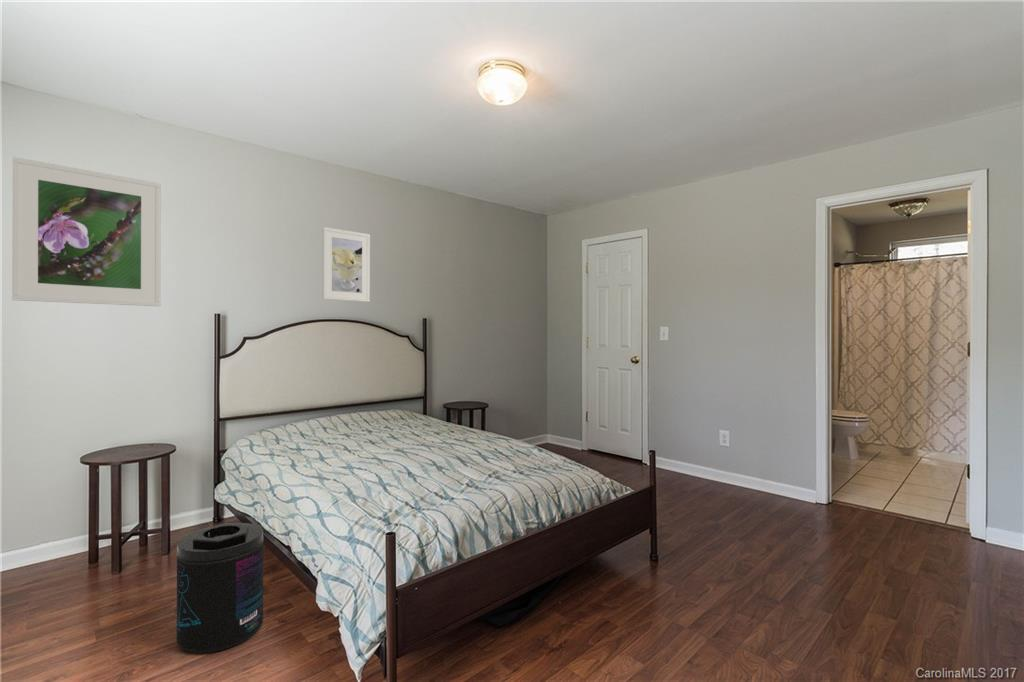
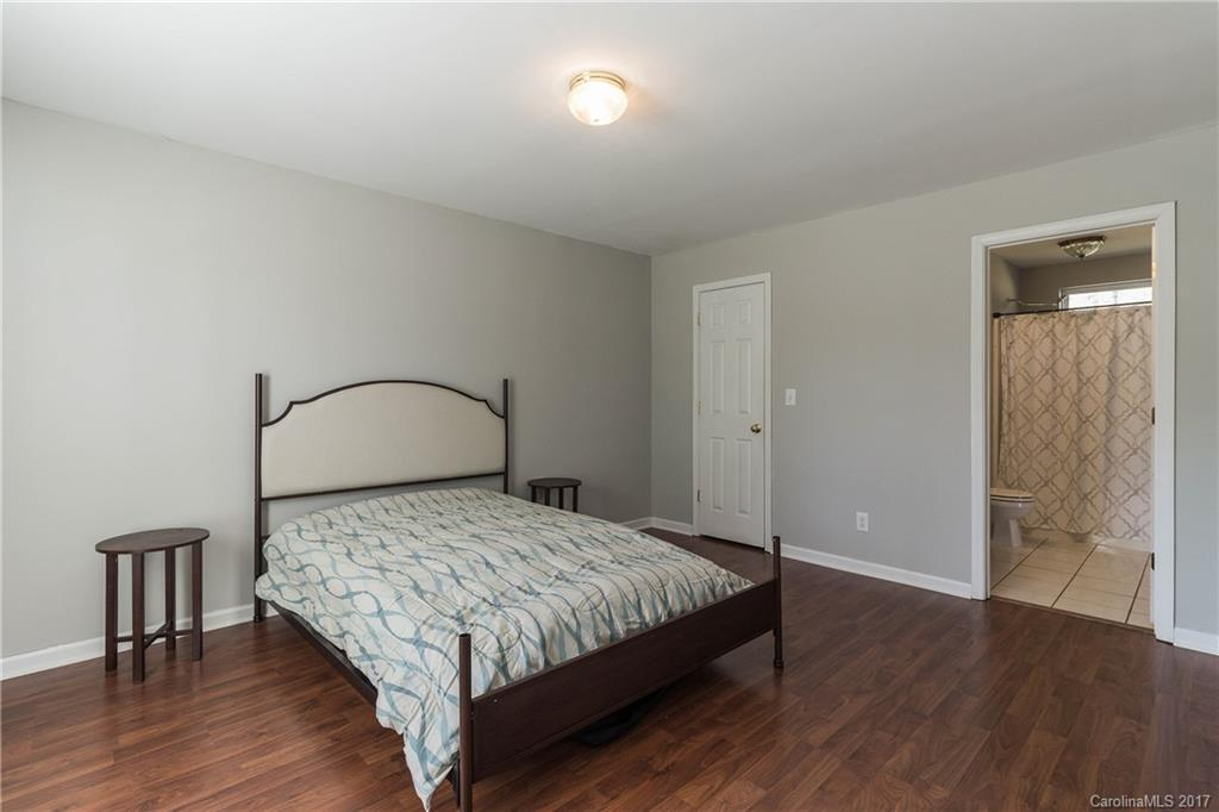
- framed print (92, 237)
- supplement container (221, 581)
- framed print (346, 265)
